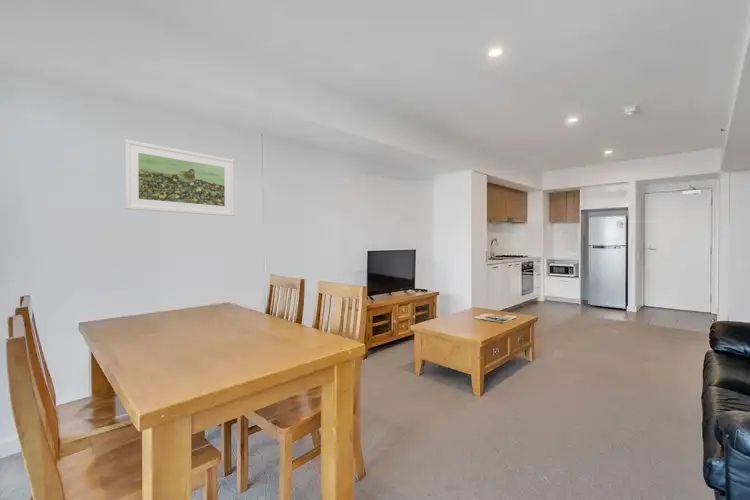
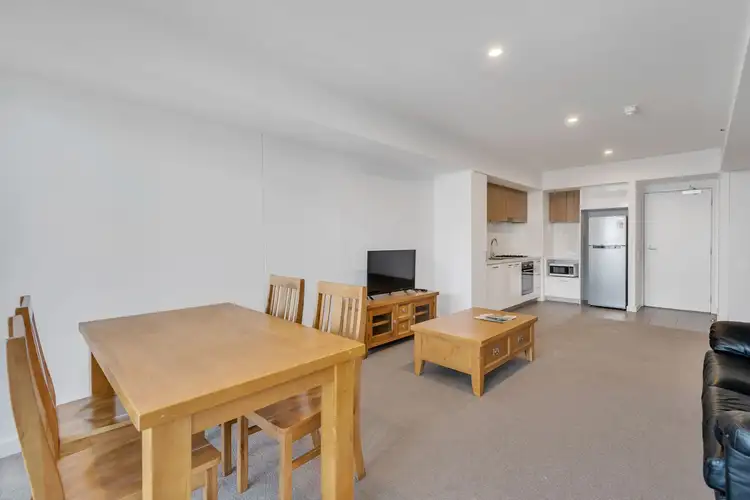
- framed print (184, 181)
